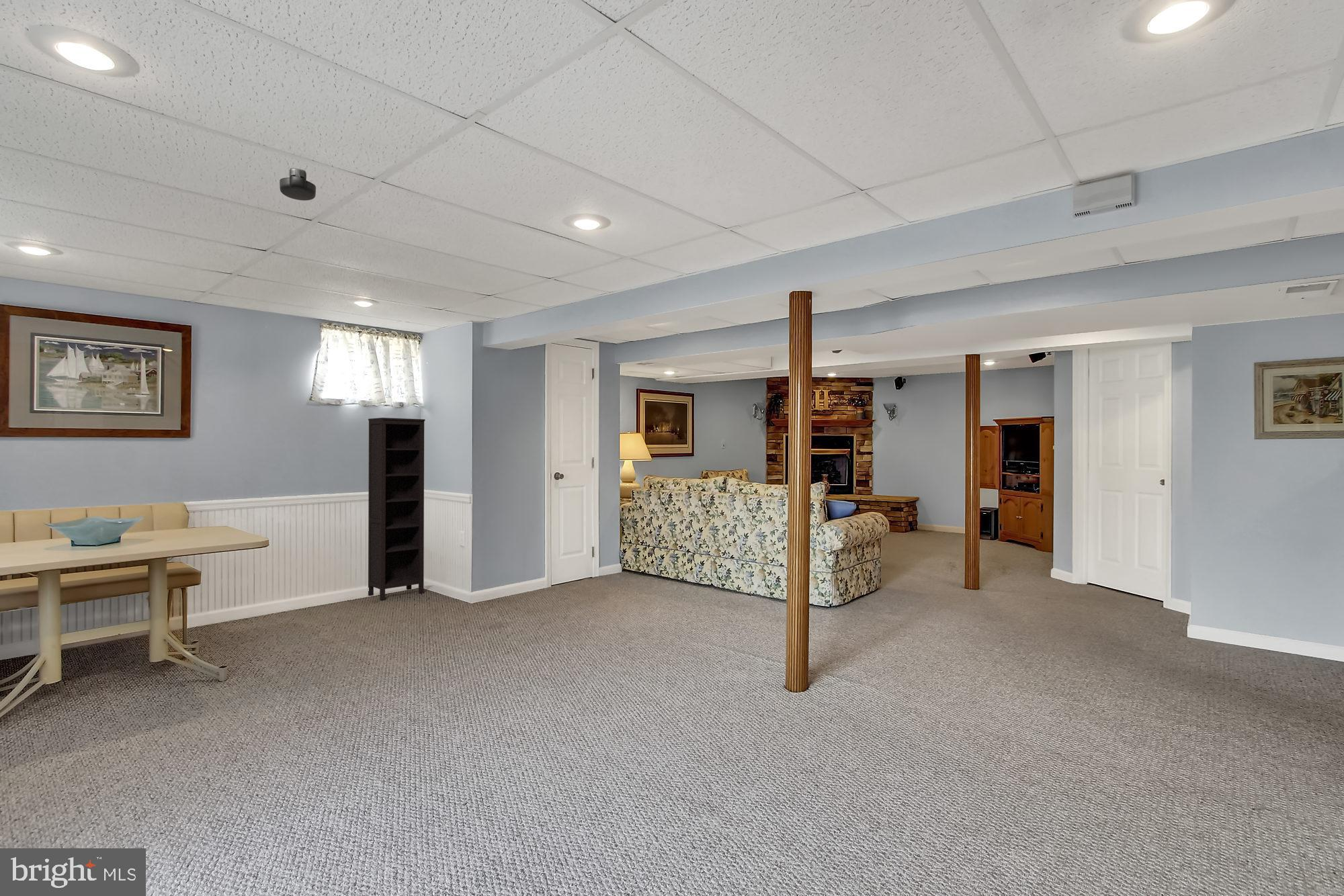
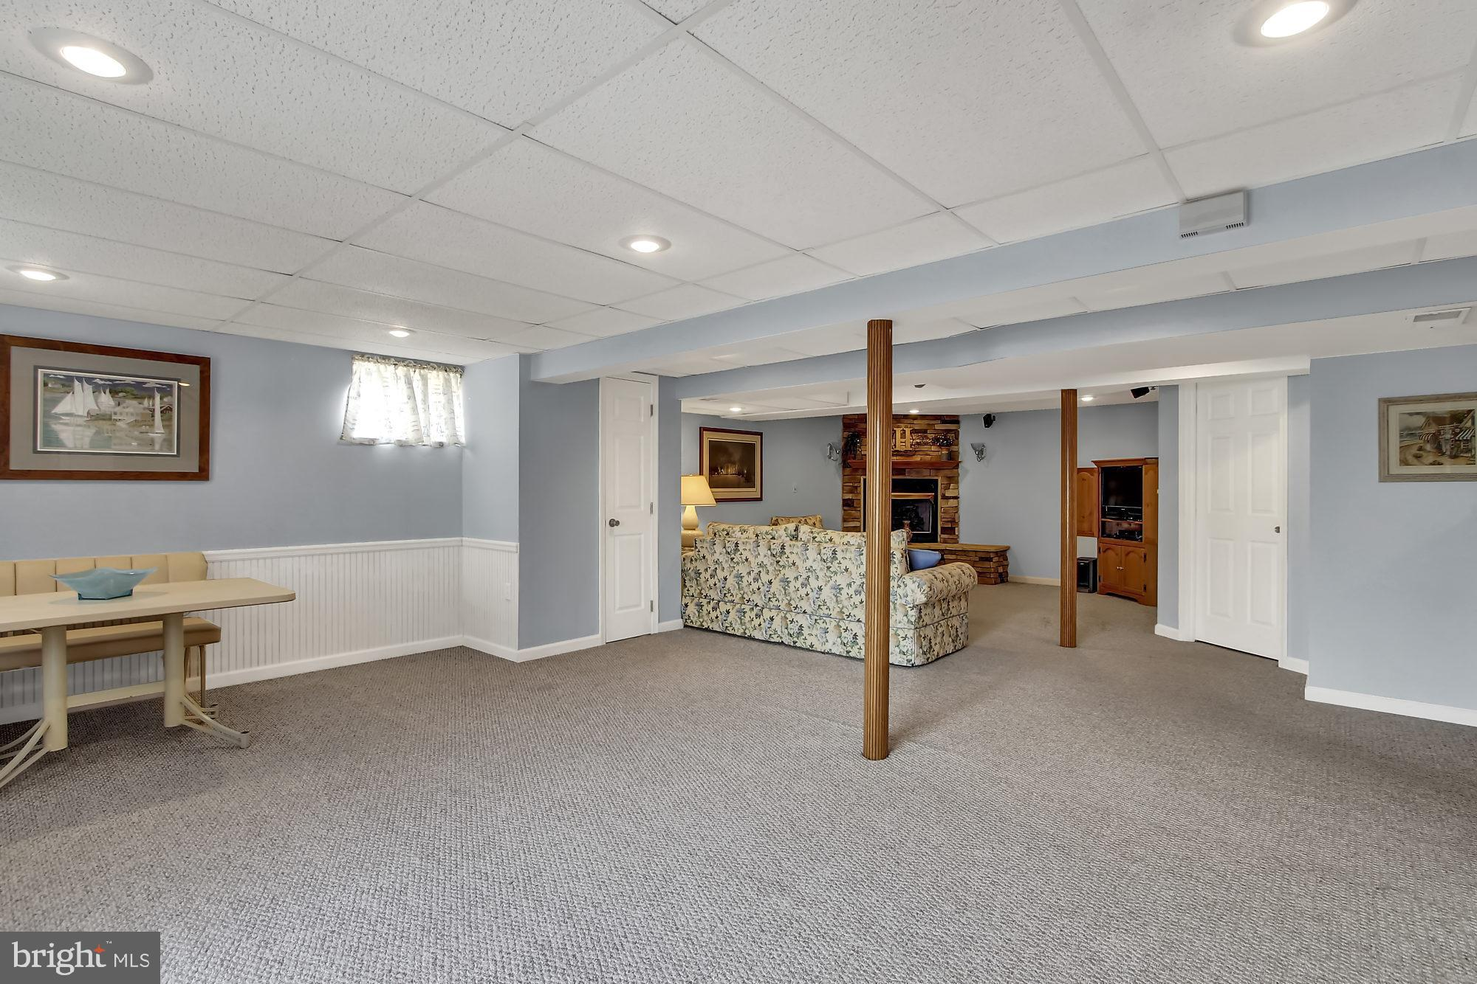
- bookcase (396, 506)
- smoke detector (298, 183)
